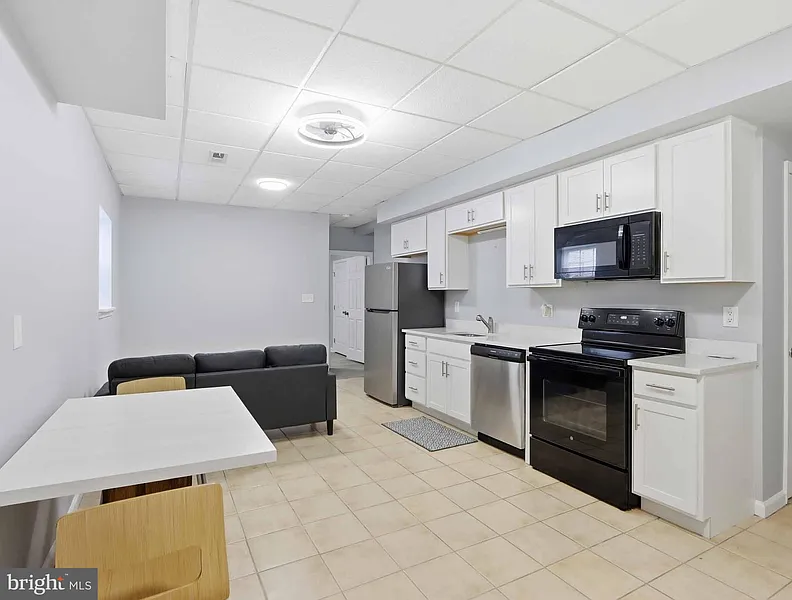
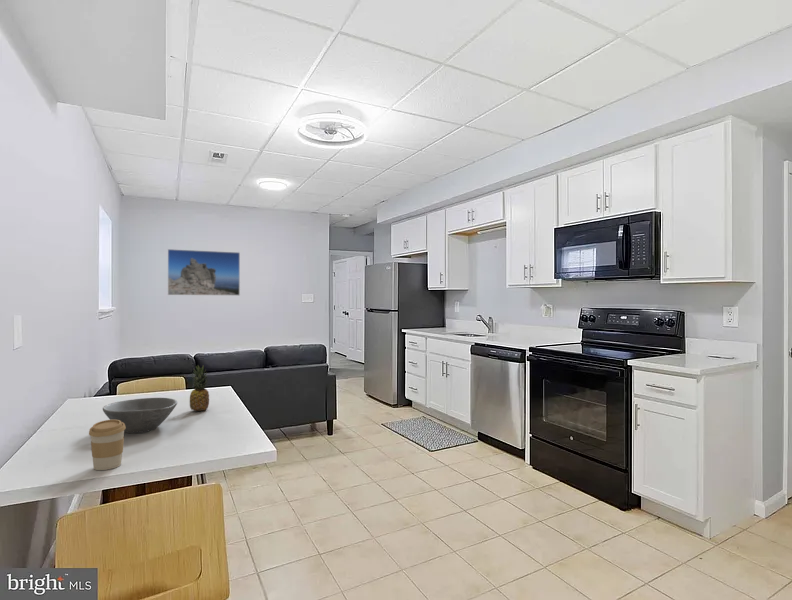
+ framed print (204, 273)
+ bowl (141, 416)
+ fruit (199, 387)
+ coffee cup (107, 444)
